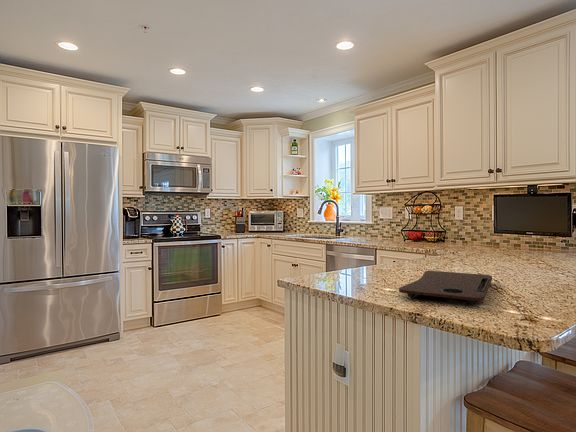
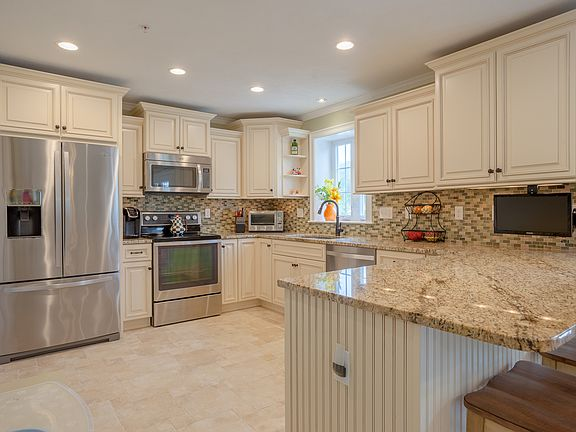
- cutting board (449, 284)
